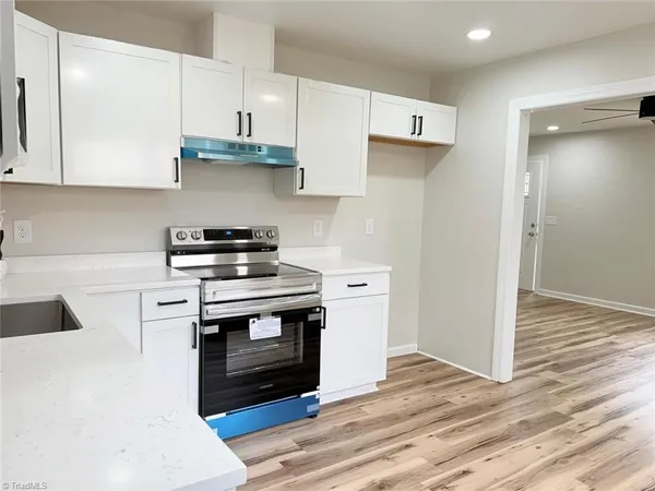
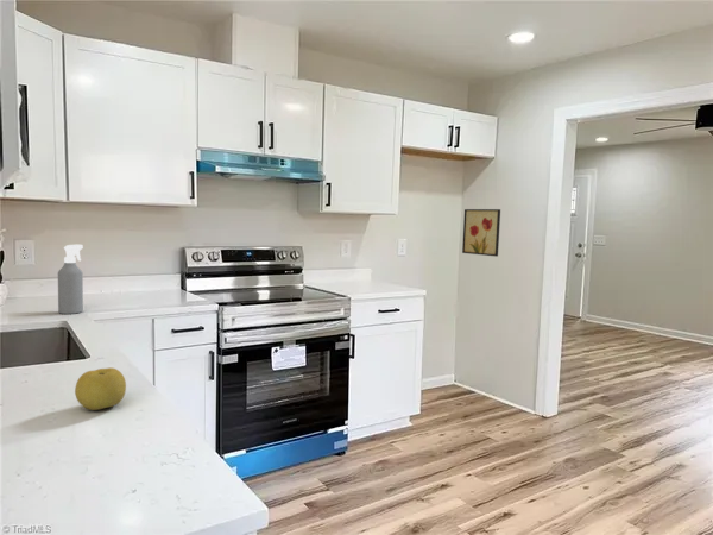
+ wall art (481, 232)
+ fruit (101, 388)
+ spray bottle (72, 278)
